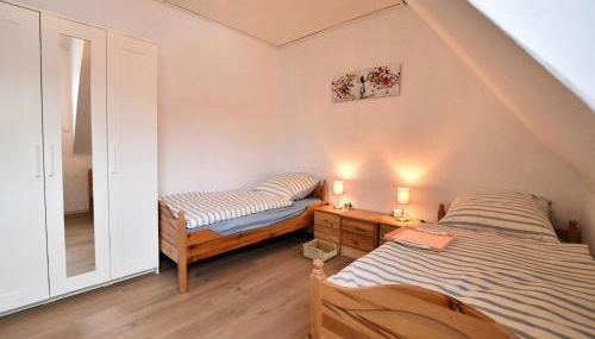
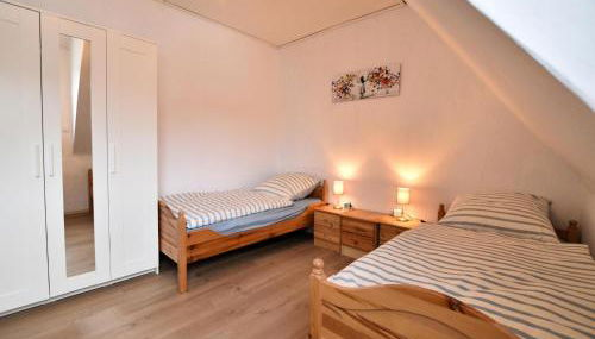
- serving tray (420, 237)
- storage bin (320, 250)
